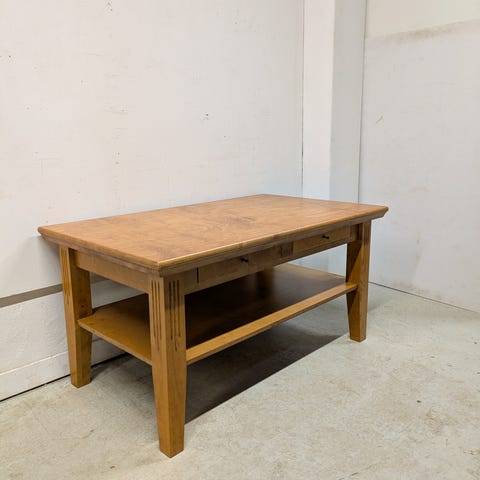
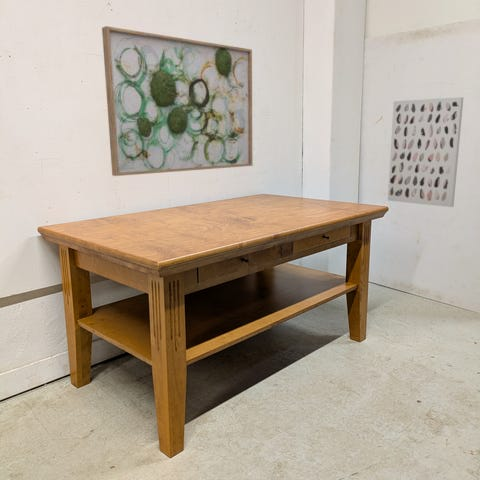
+ wall art (189, 106)
+ wall art (422, 152)
